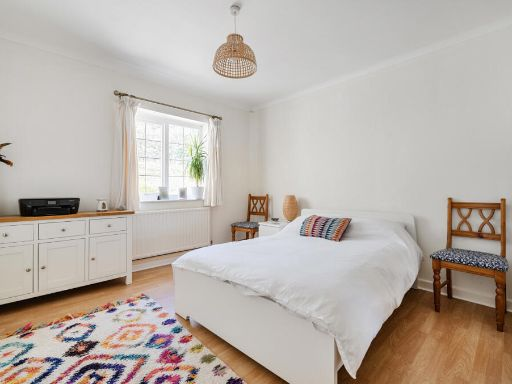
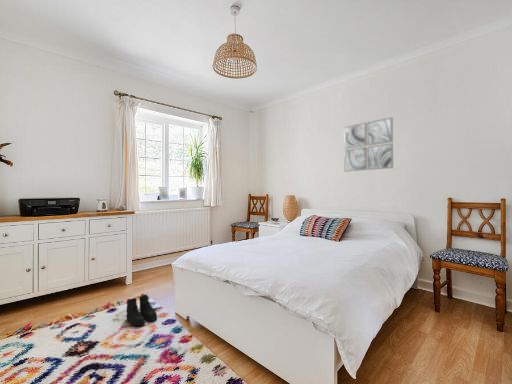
+ boots (141, 308)
+ wall art (366, 145)
